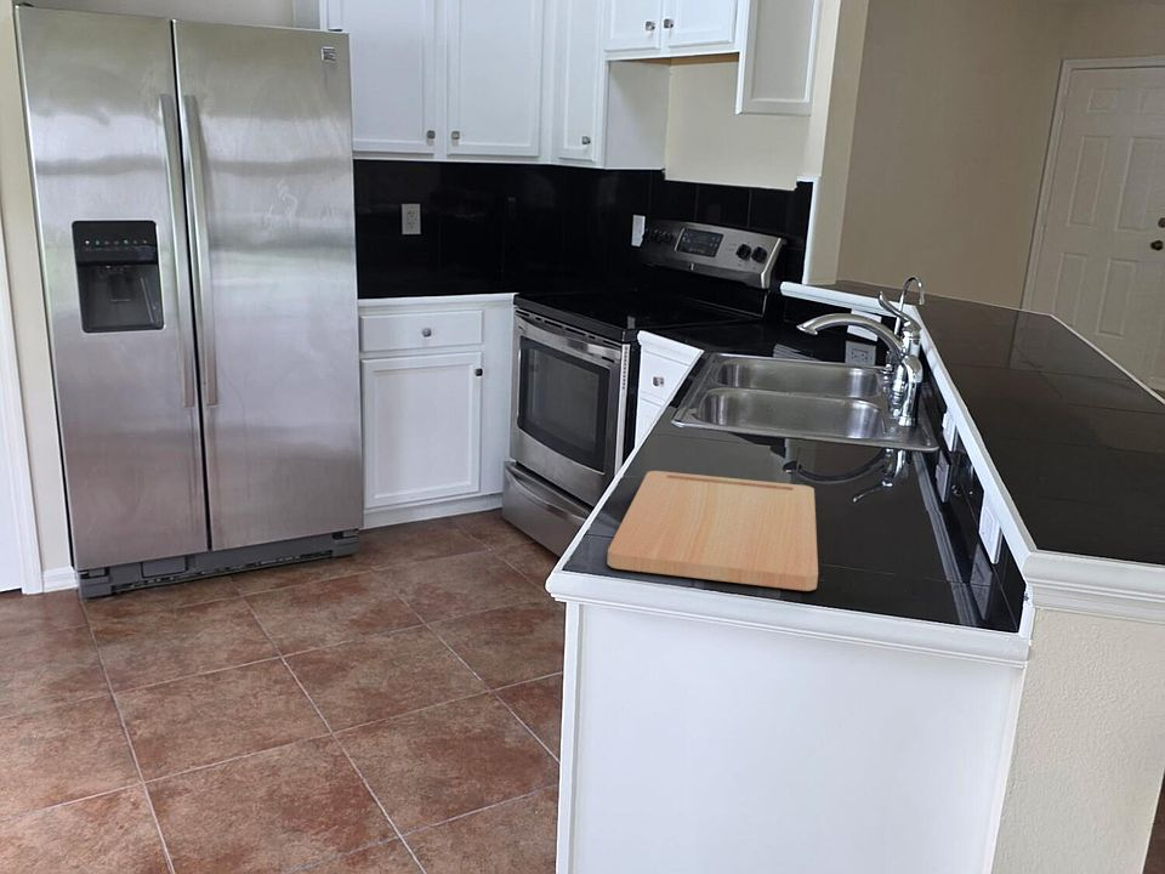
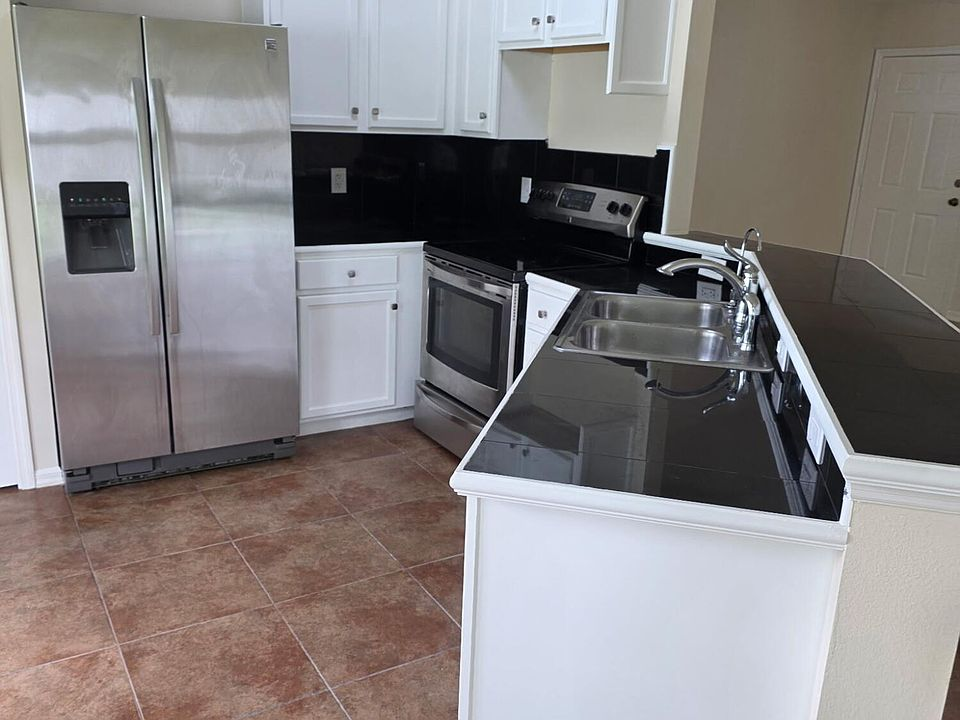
- cutting board (720, 522)
